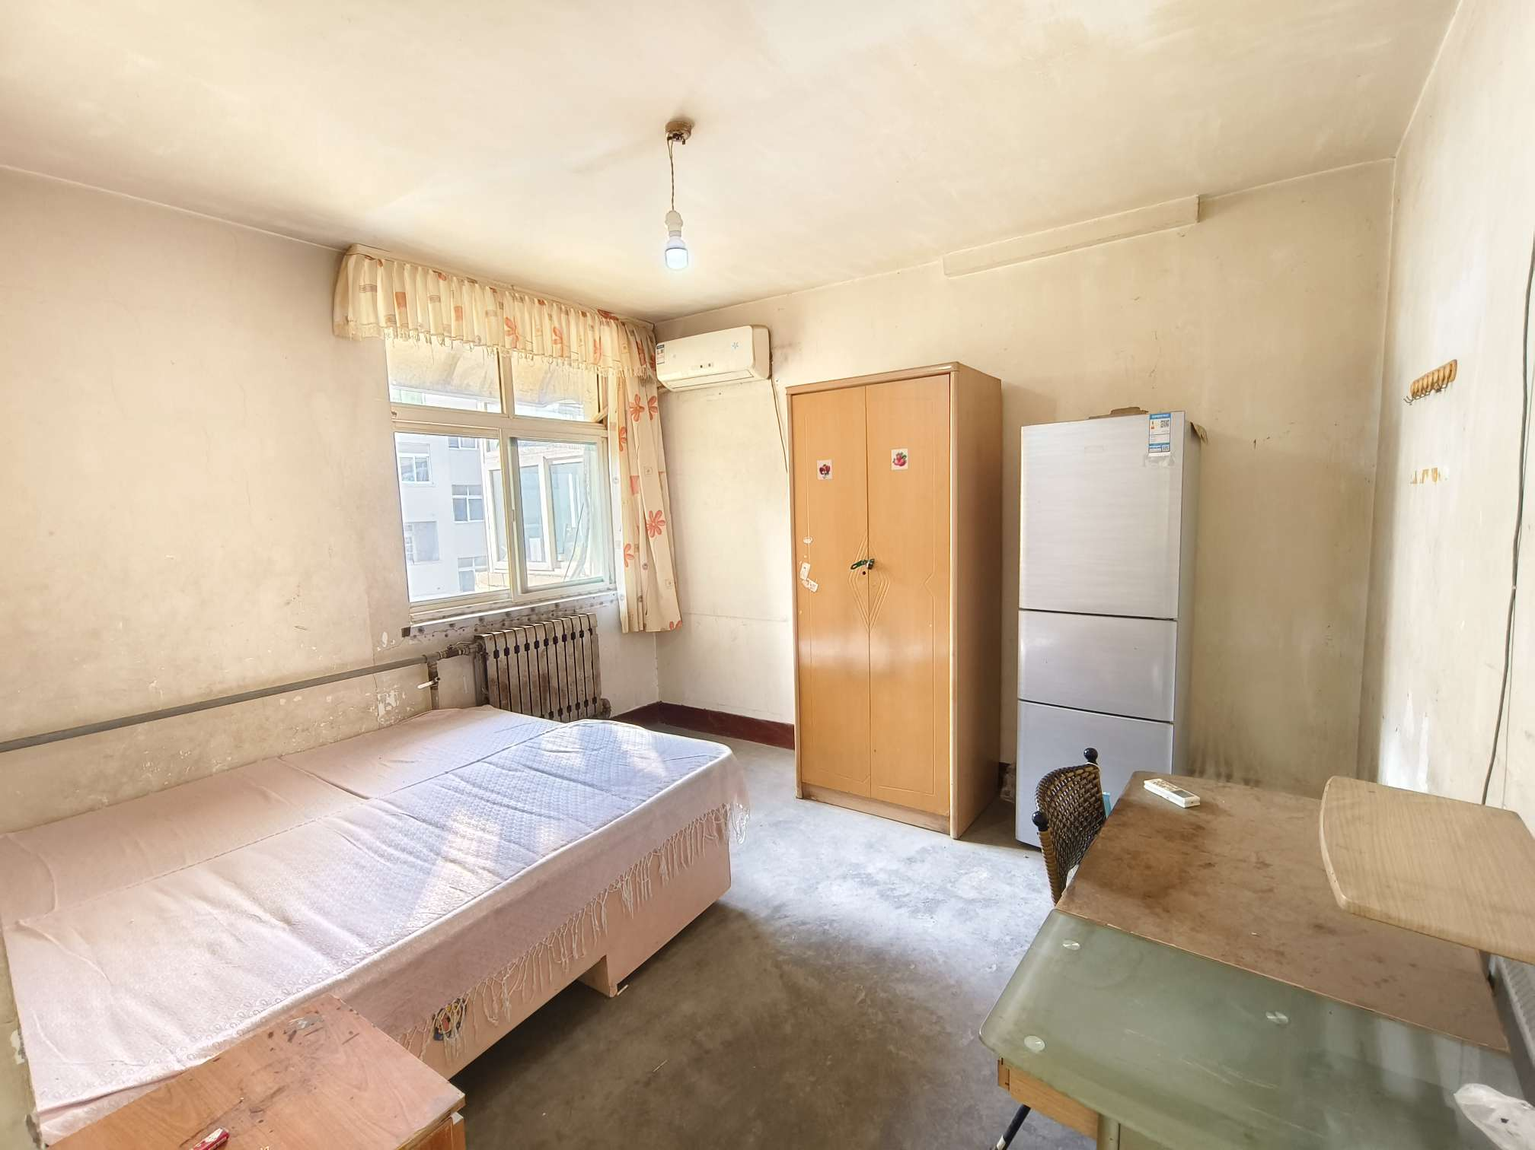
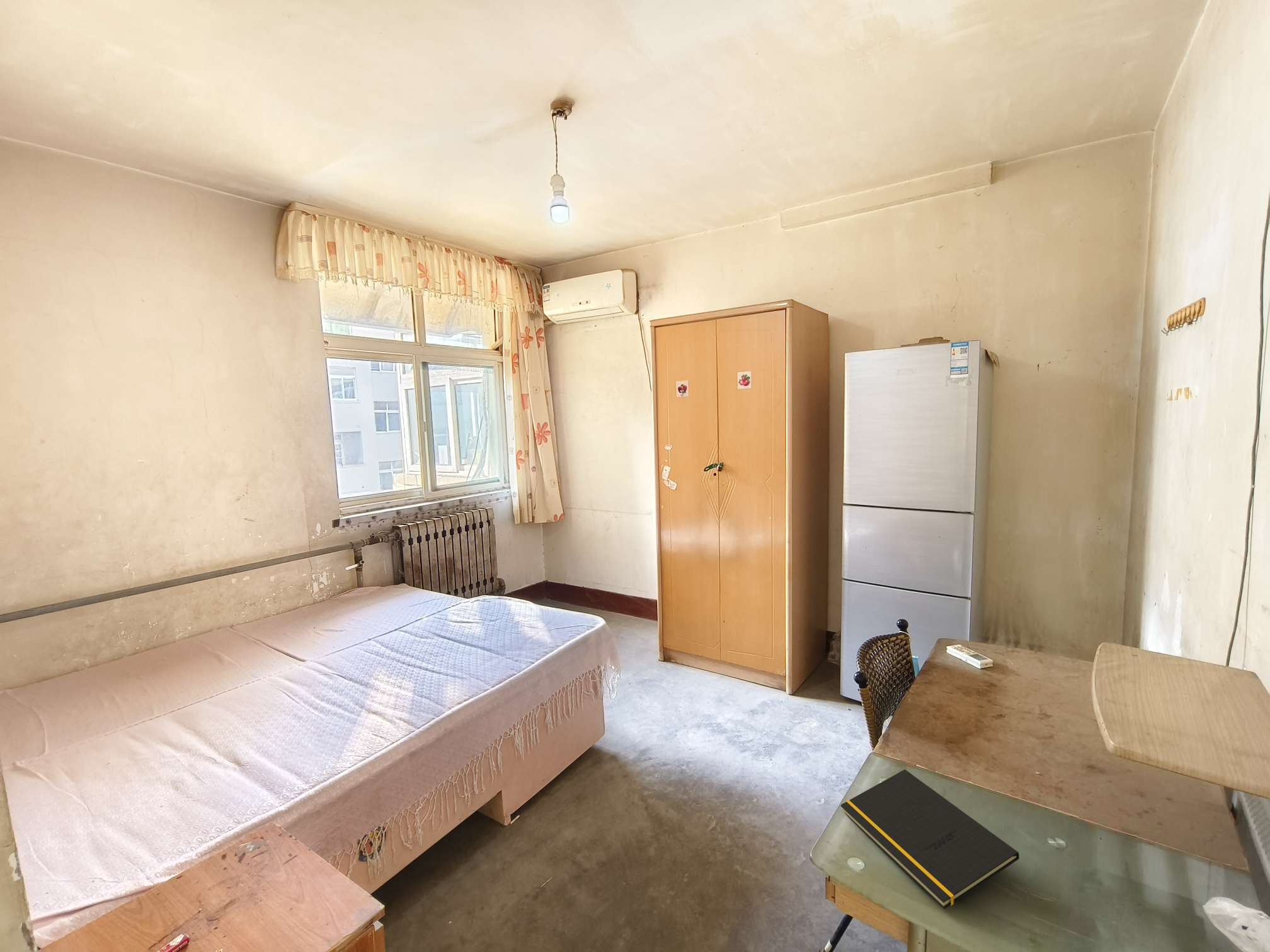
+ notepad (922, 829)
